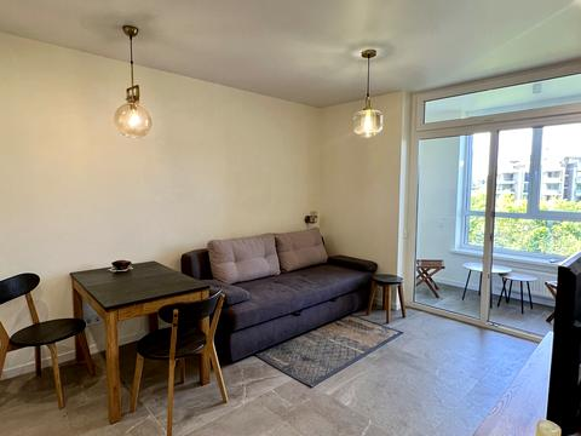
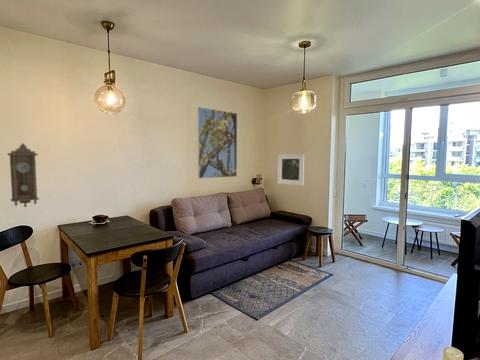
+ pendulum clock (23, 175)
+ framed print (218, 144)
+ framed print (290, 169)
